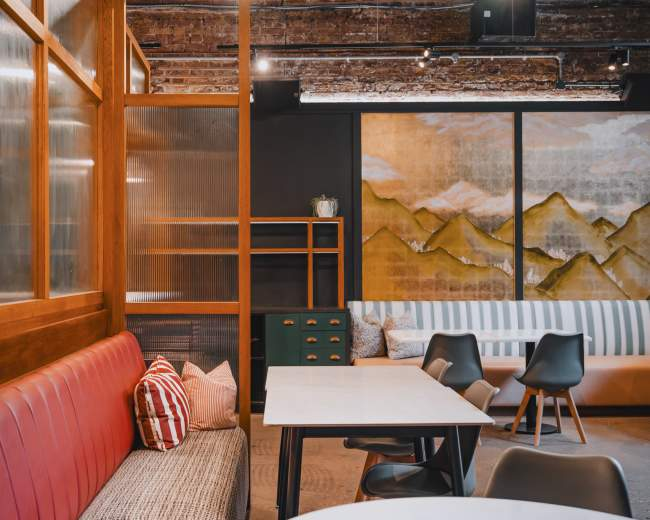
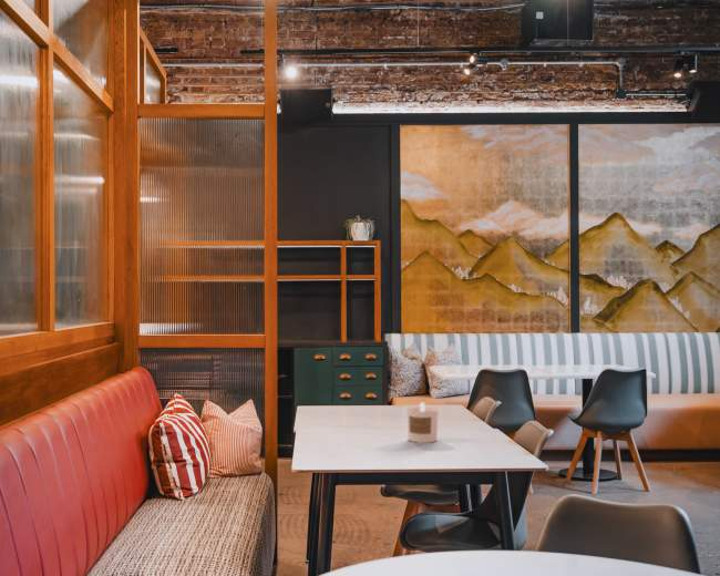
+ candle (422, 421)
